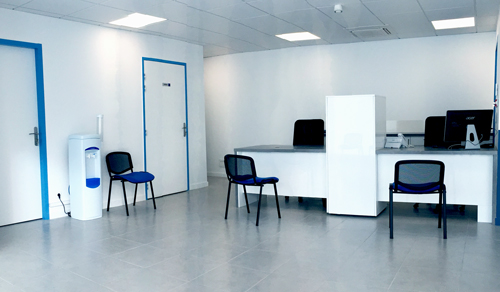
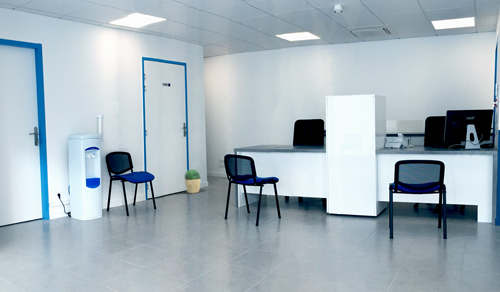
+ potted plant (192, 180)
